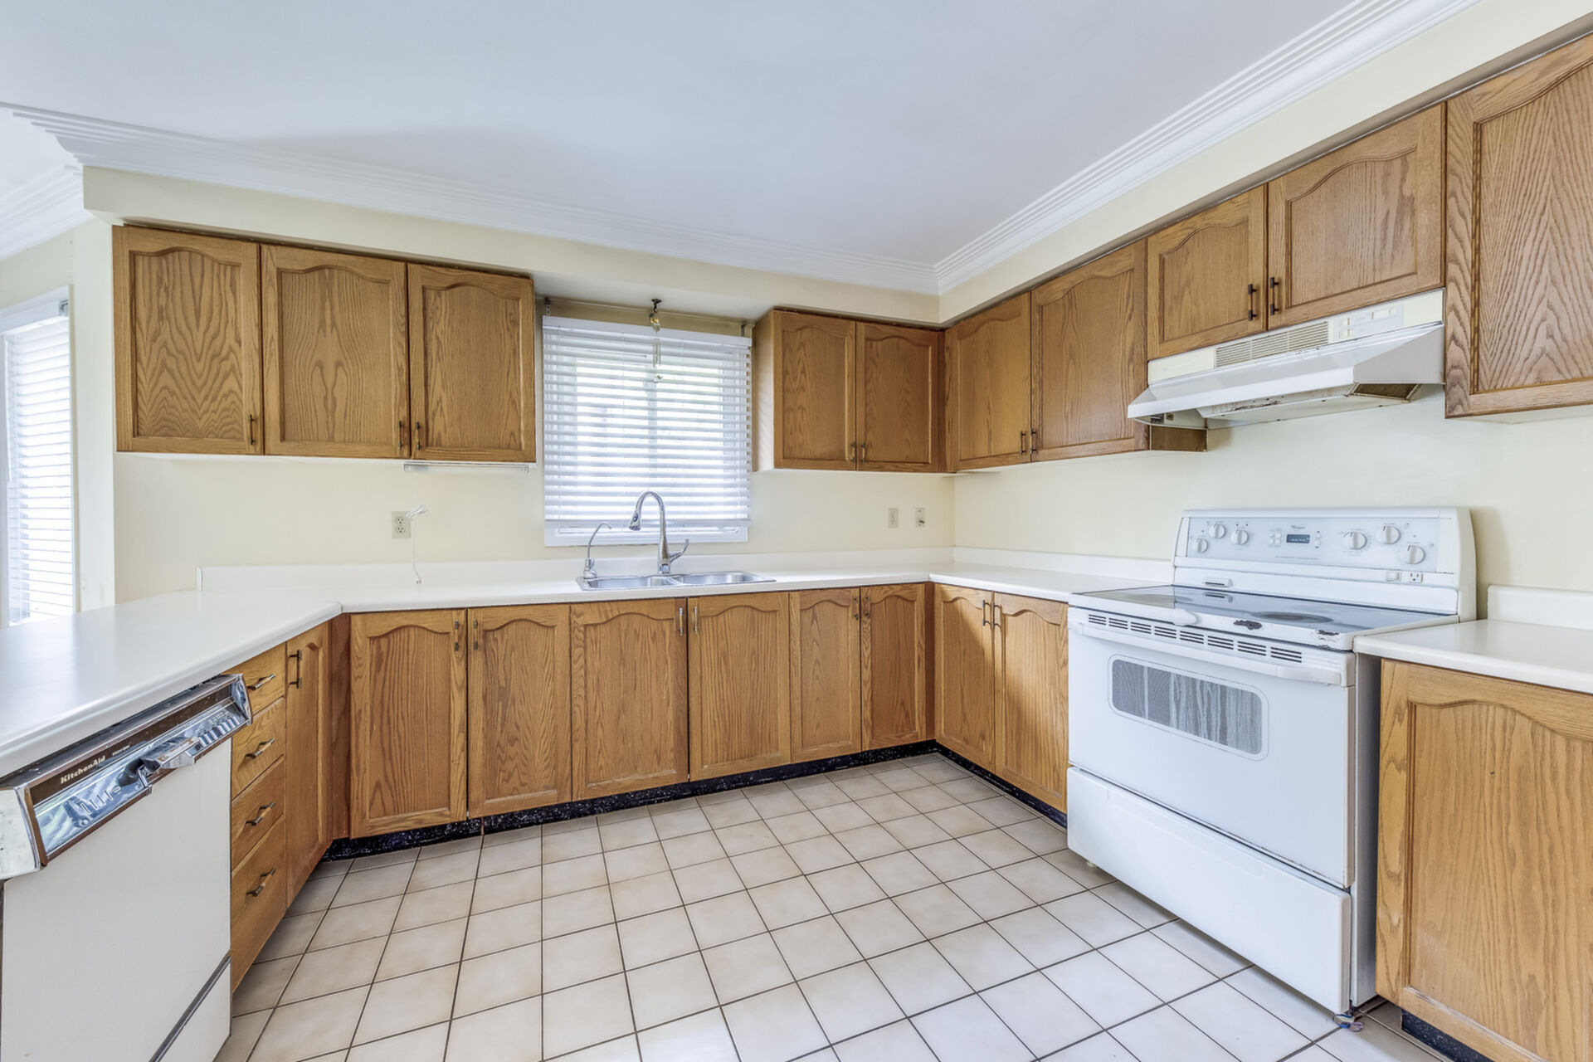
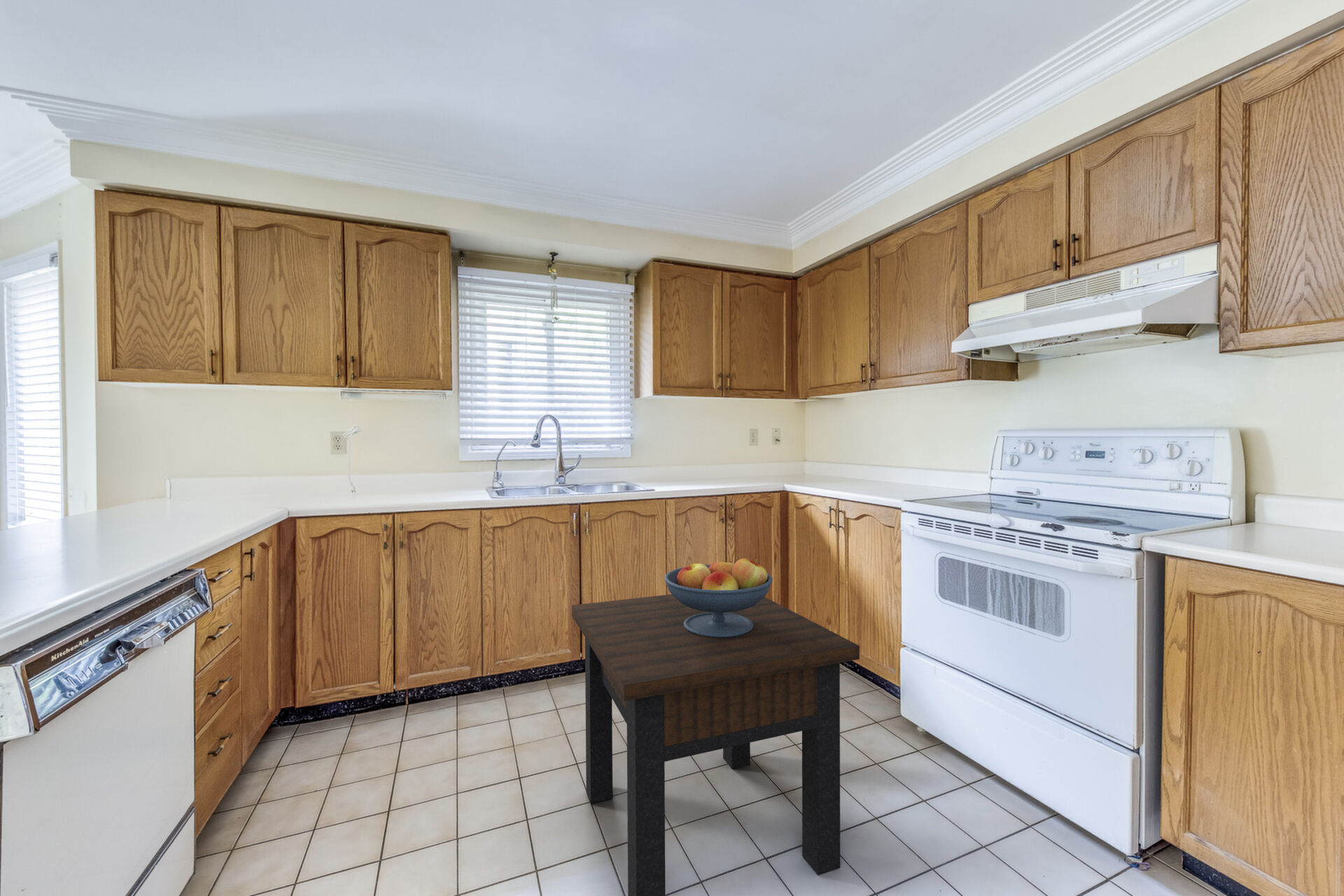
+ fruit bowl (718, 592)
+ side table (699, 724)
